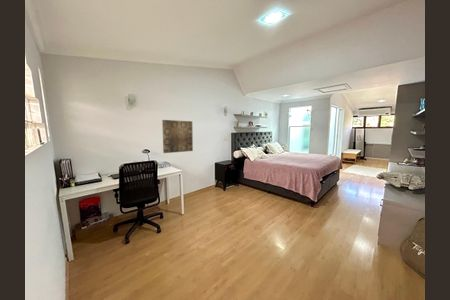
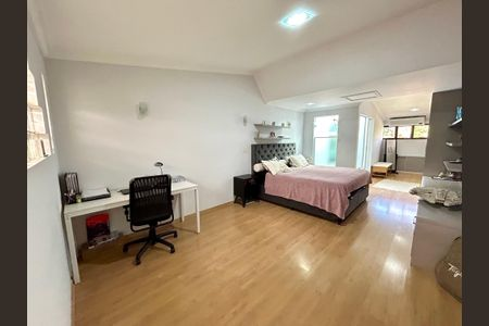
- wall art (178, 136)
